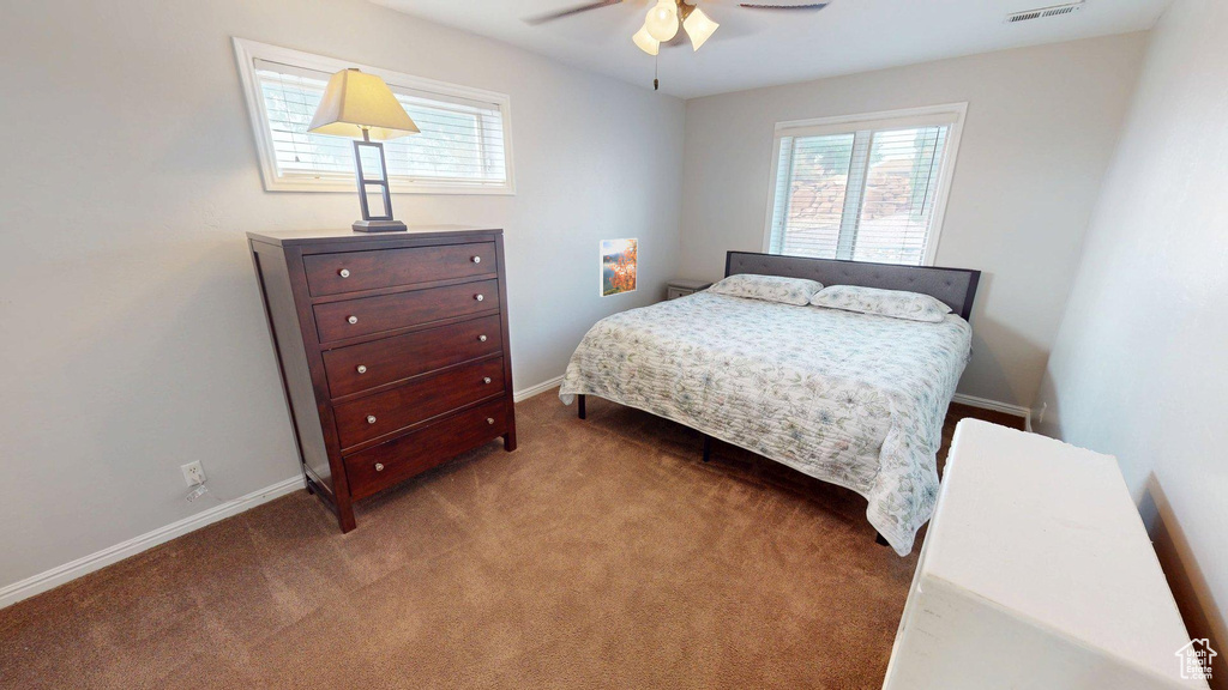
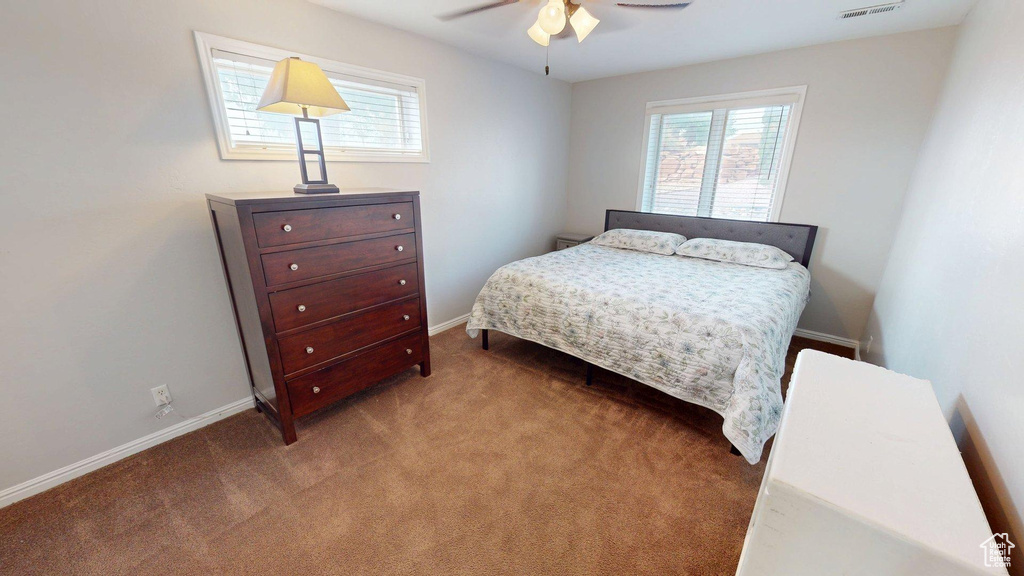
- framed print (619, 266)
